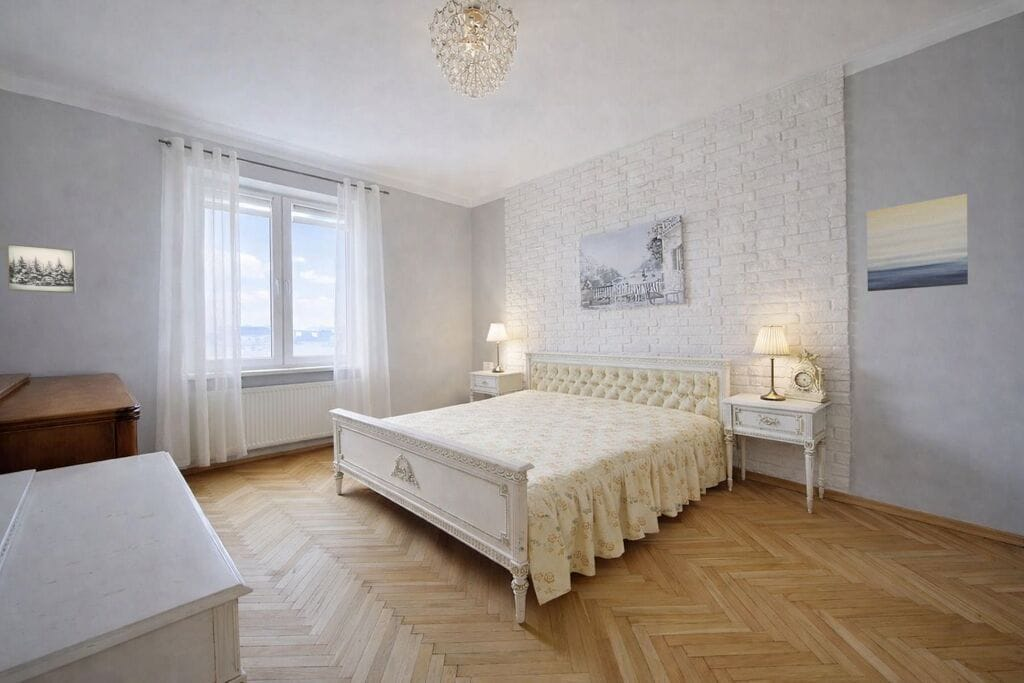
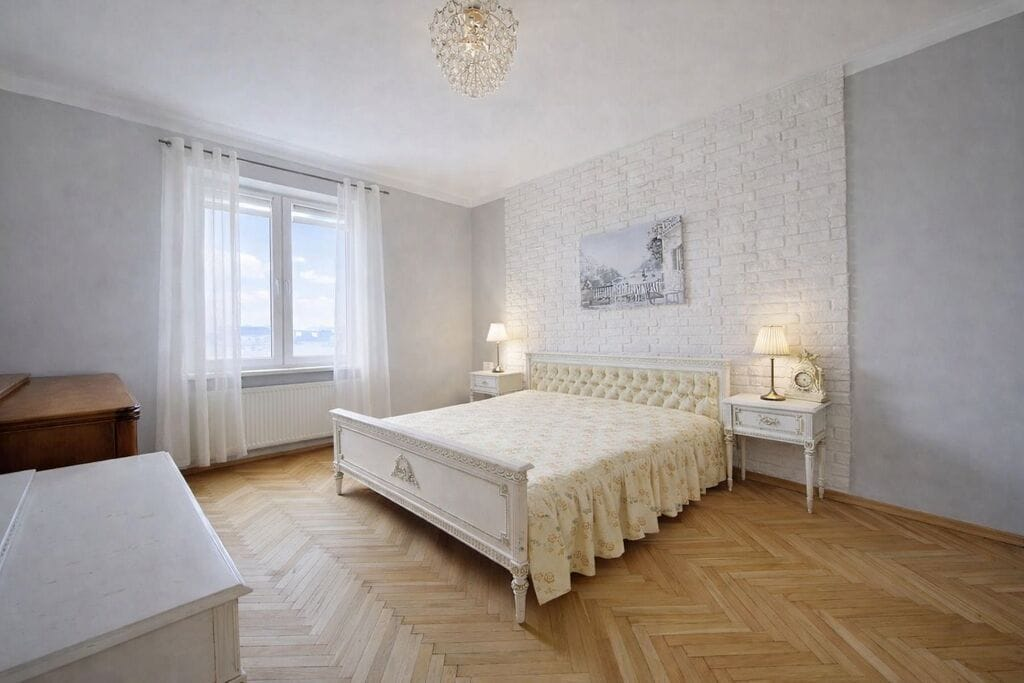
- wall art (914, 245)
- wall art (42, 269)
